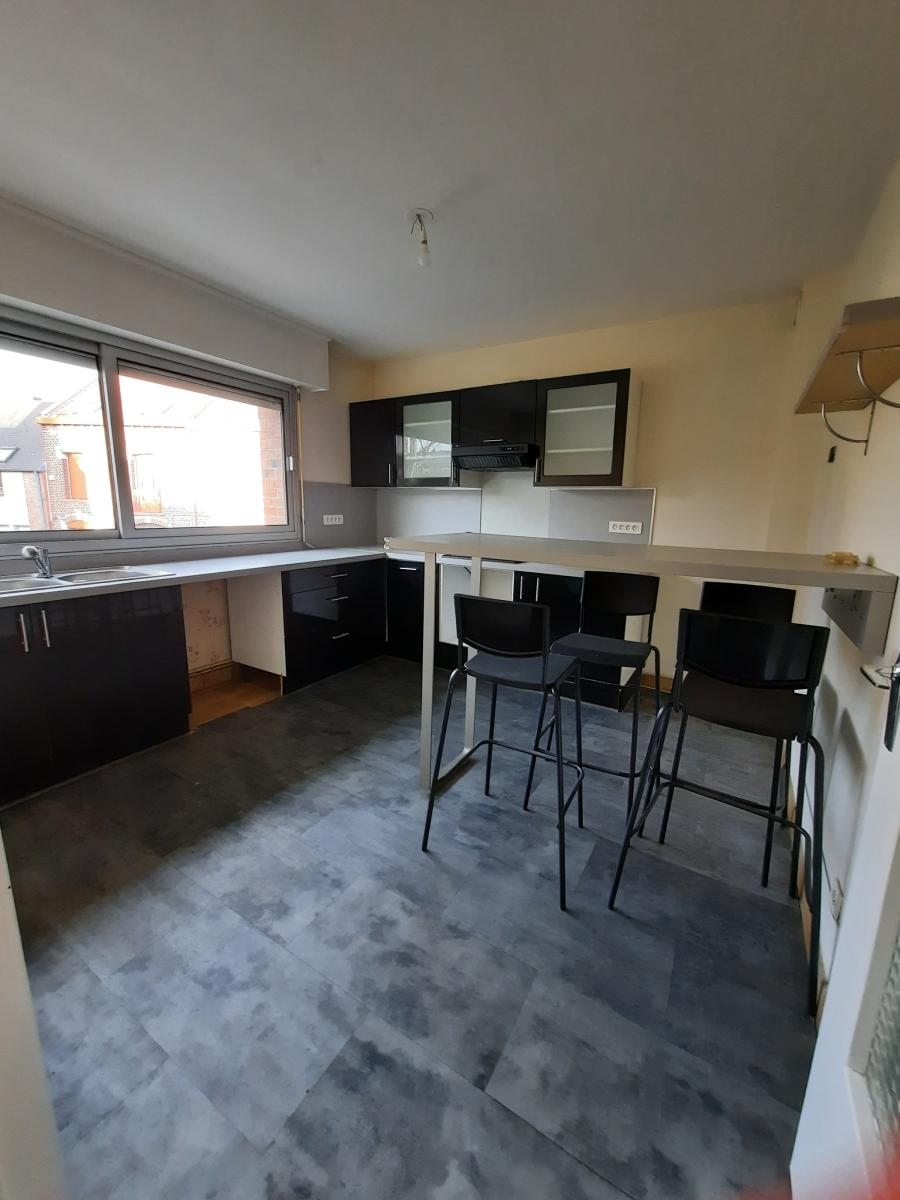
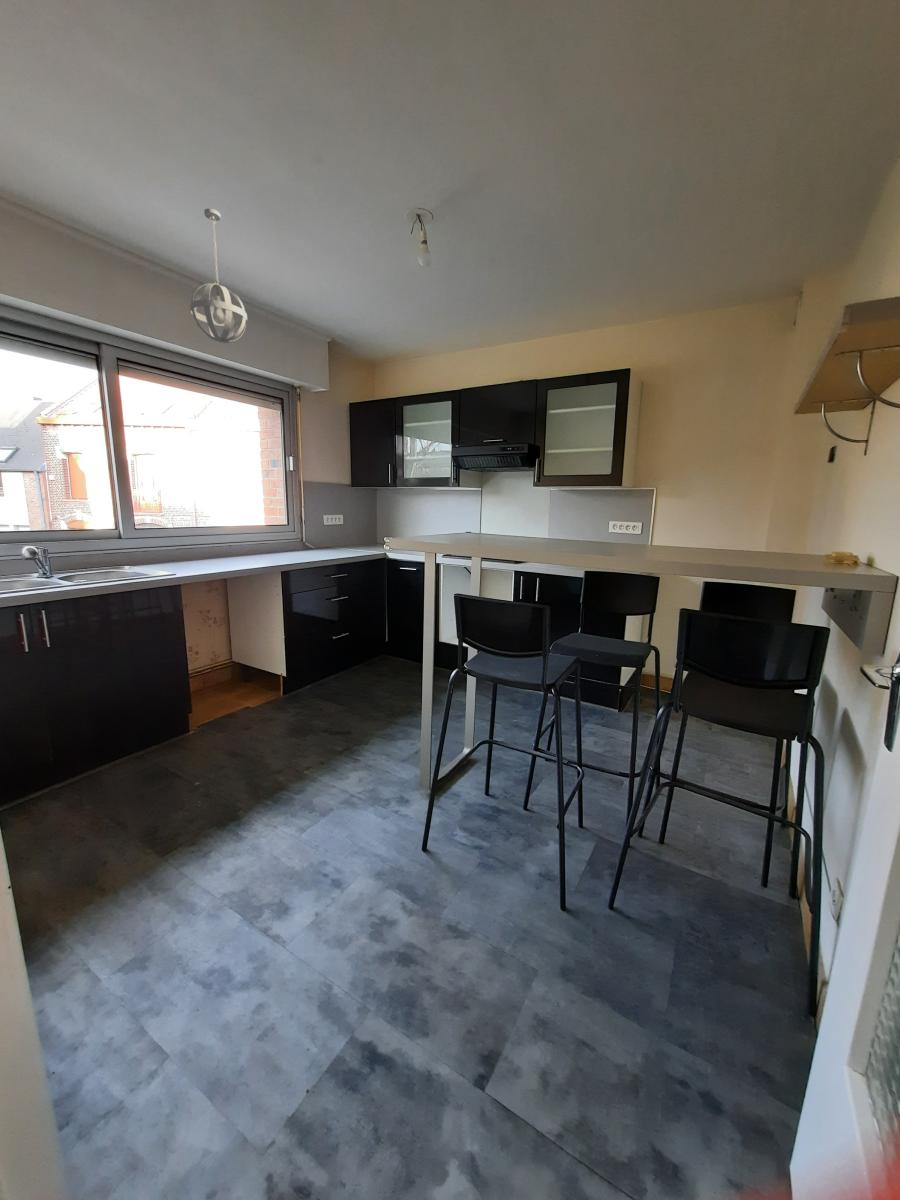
+ pendant light (217, 279)
